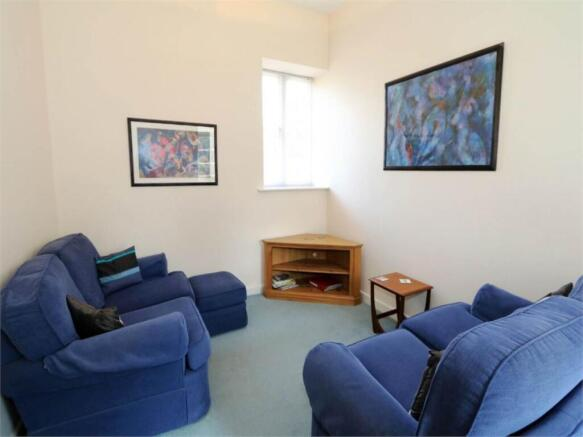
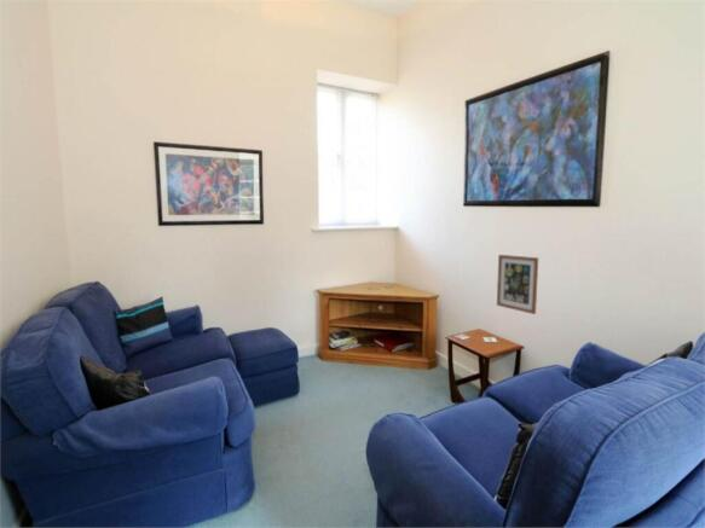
+ wall art (515, 283)
